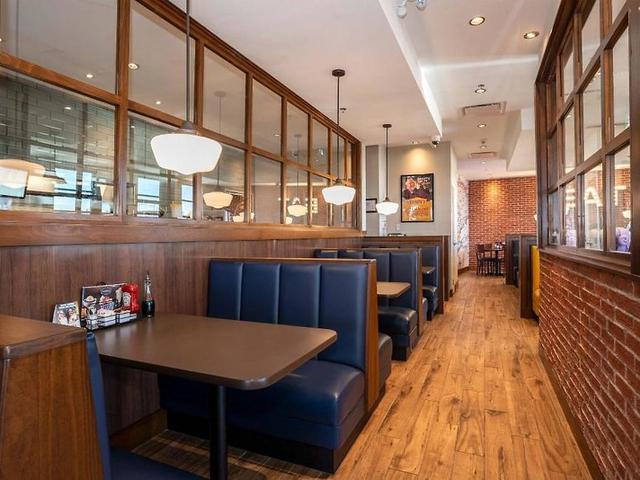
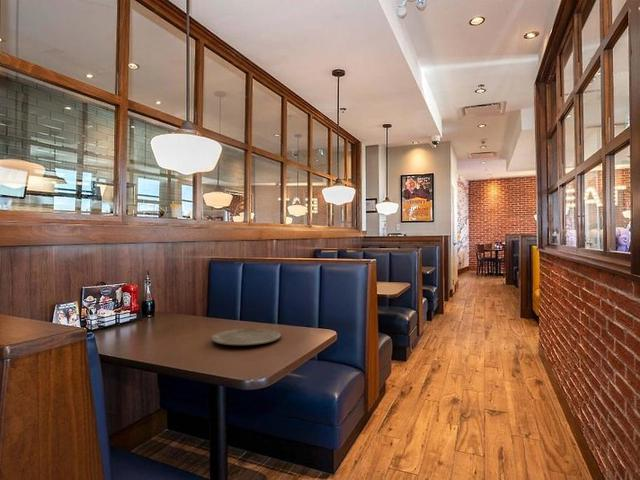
+ plate (246, 337)
